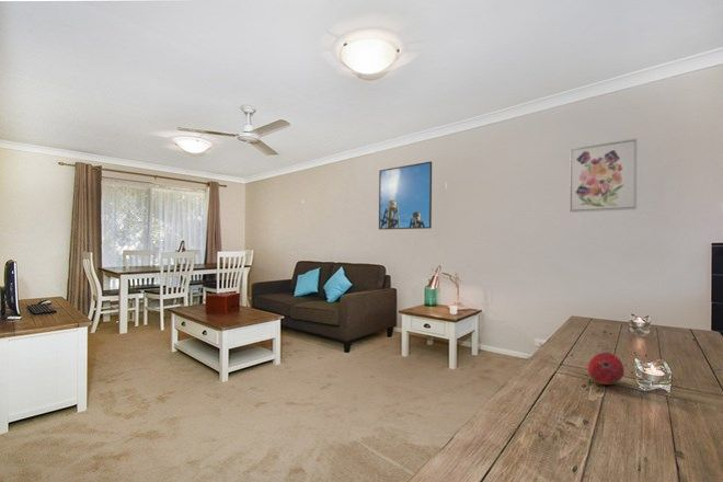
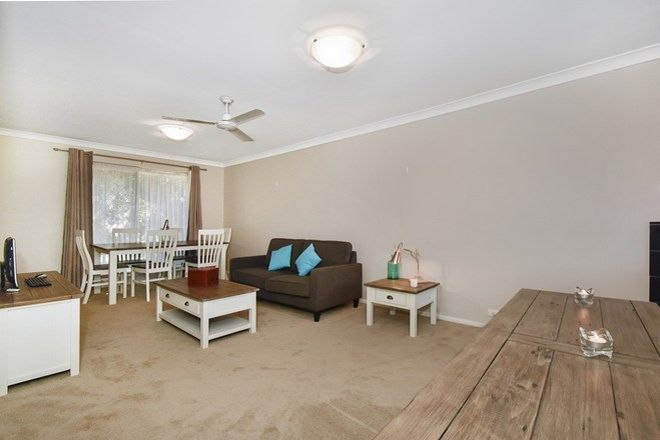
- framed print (403, 197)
- fruit (606, 367)
- wall art (601, 177)
